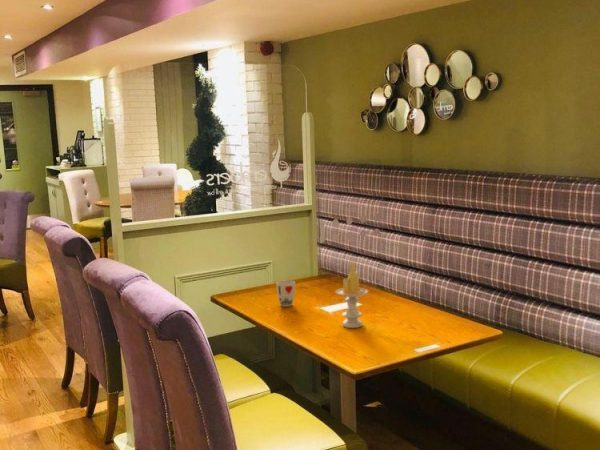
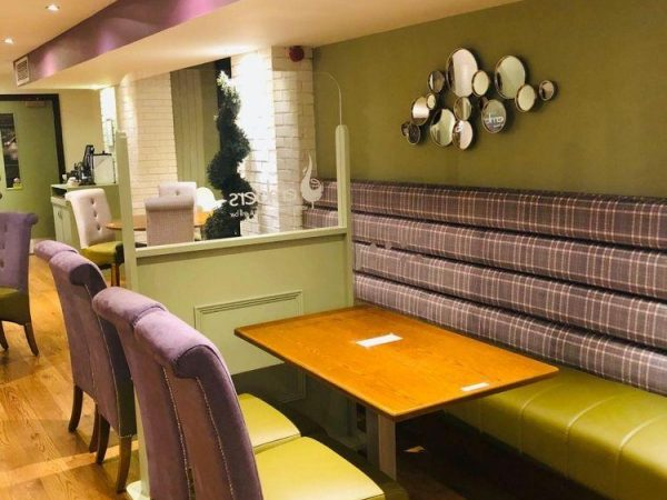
- cup (286, 293)
- candle (351, 293)
